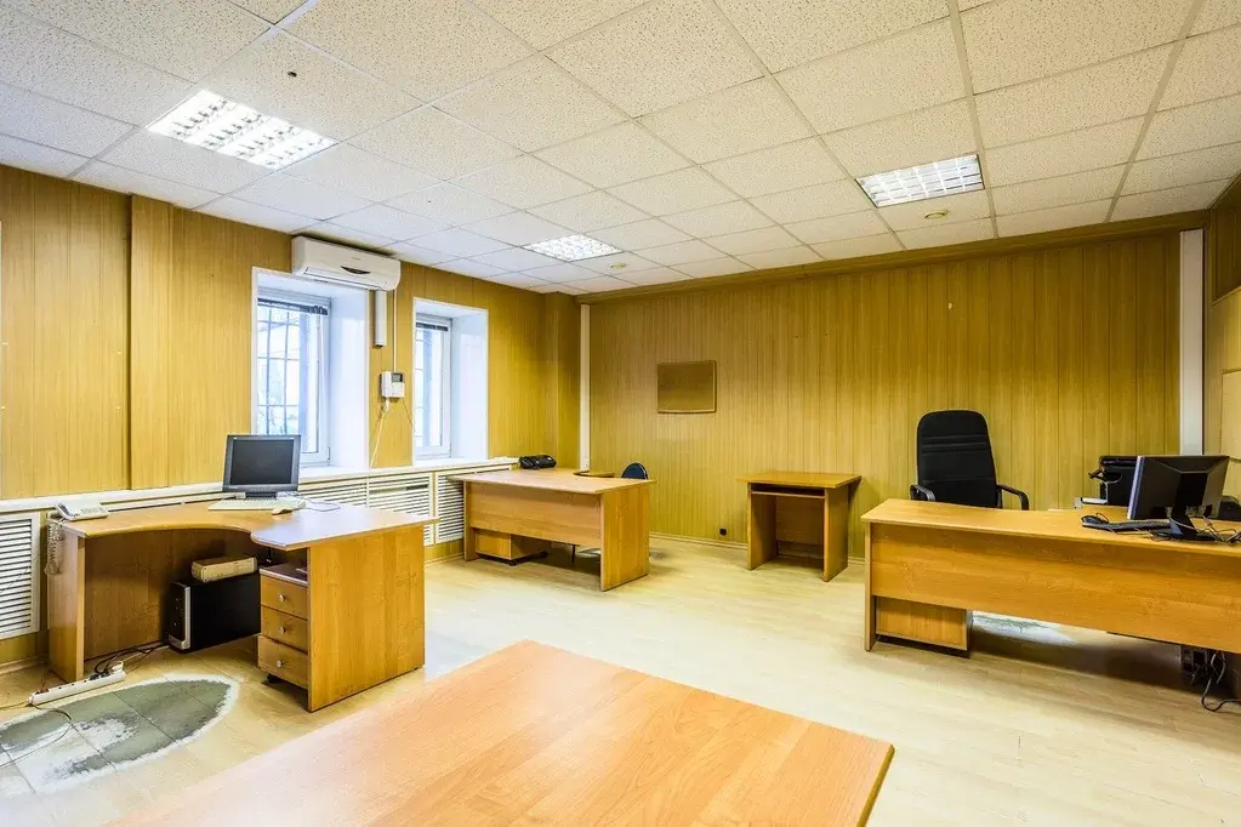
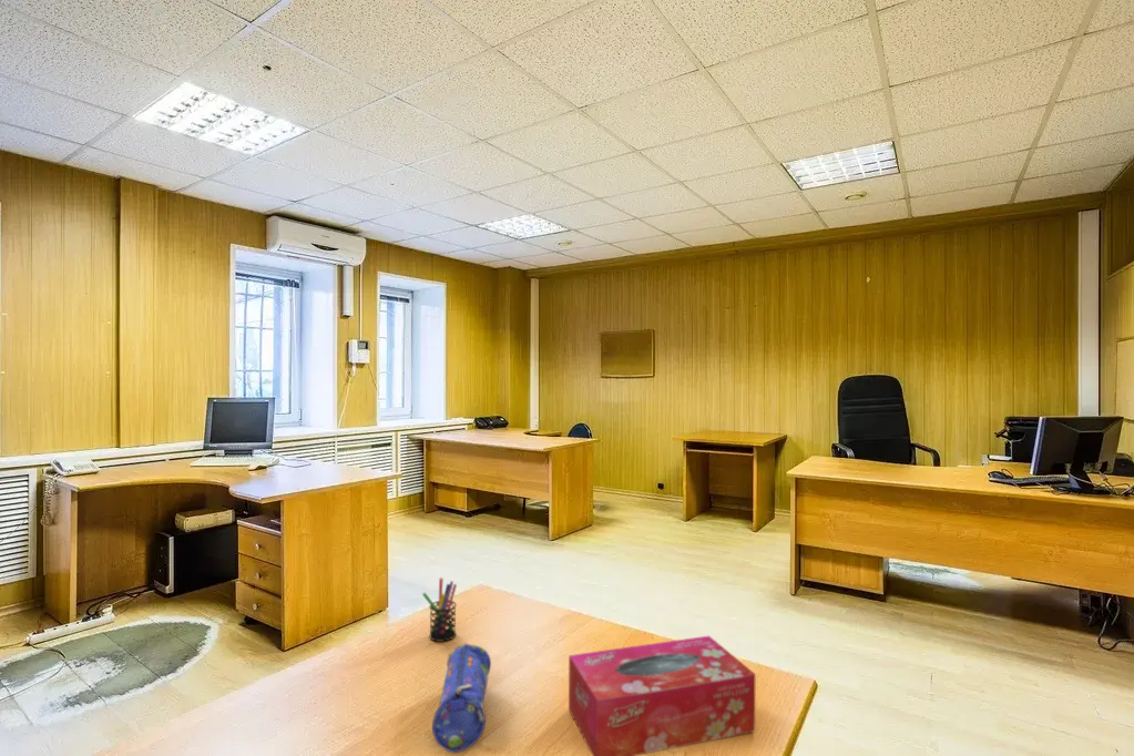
+ pen holder (439, 609)
+ tissue box (658, 692)
+ pencil case (463, 691)
